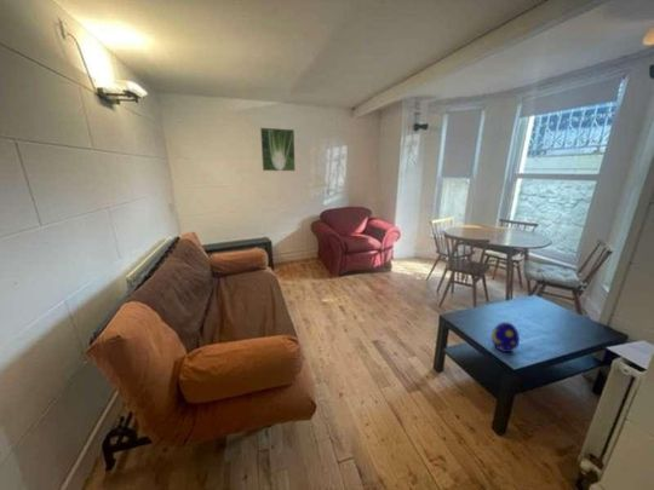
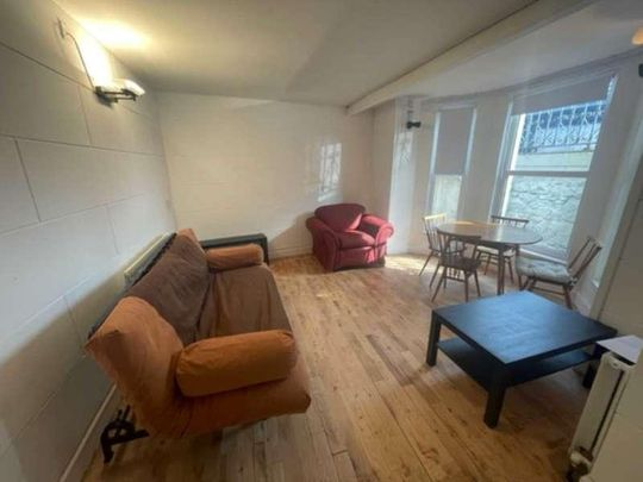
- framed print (277, 150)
- decorative egg (505, 335)
